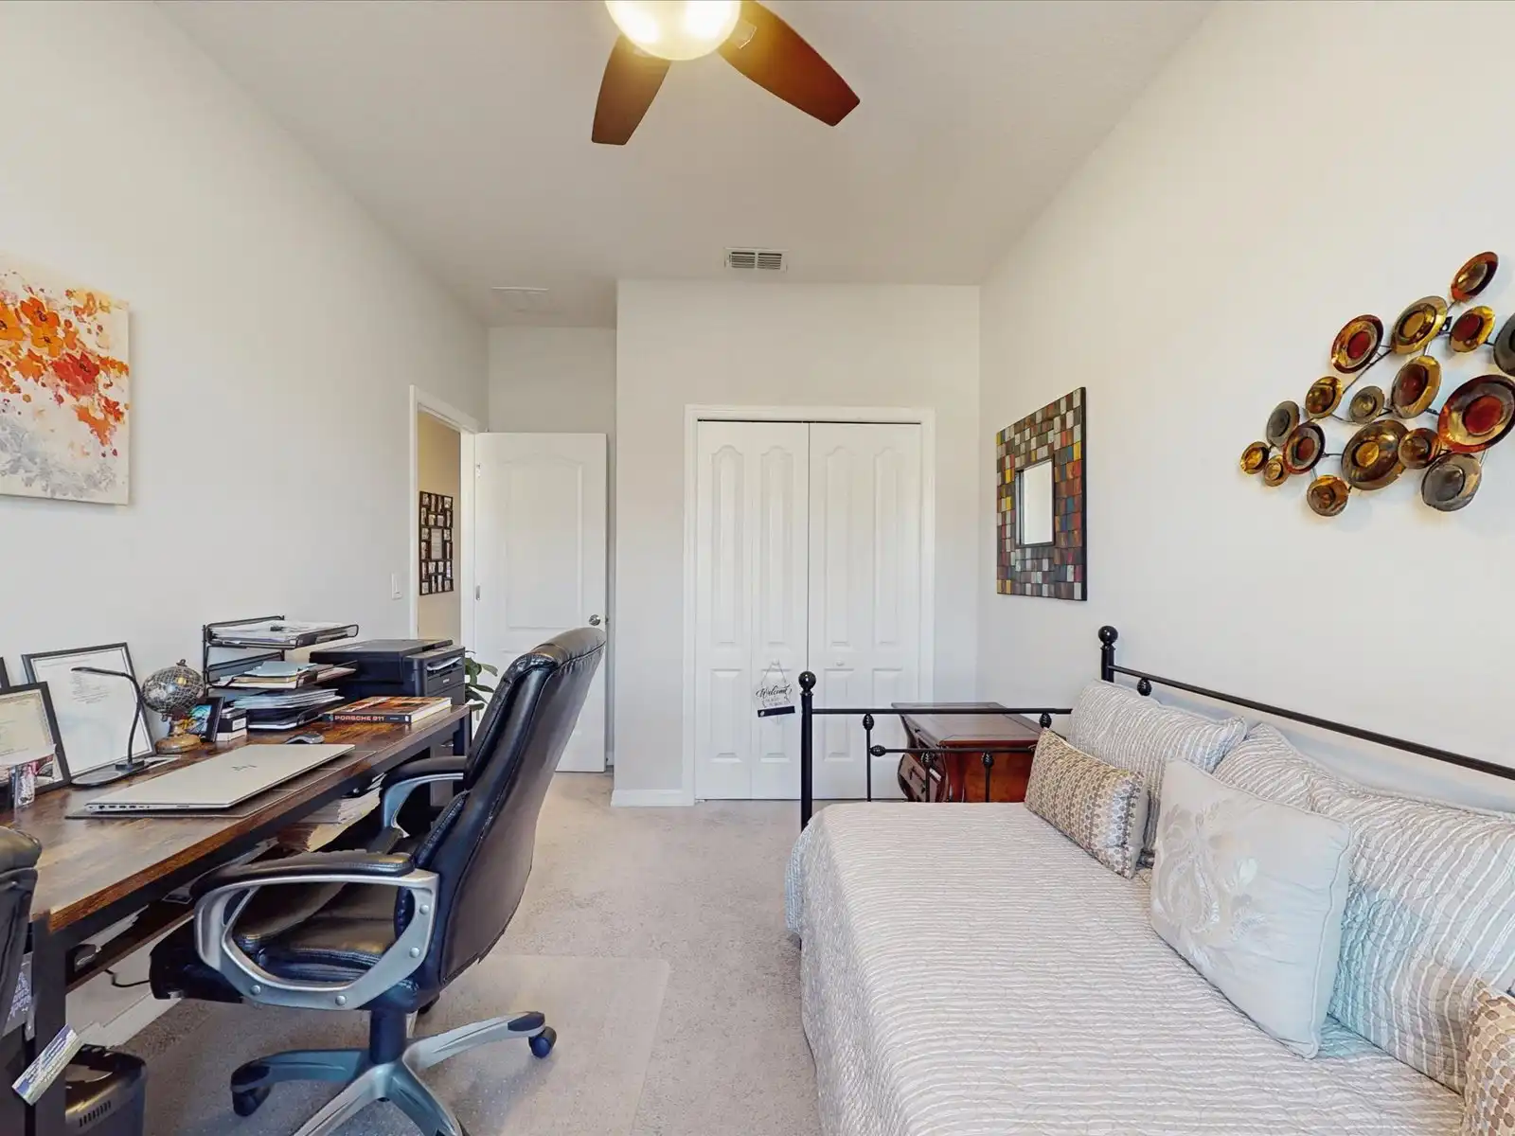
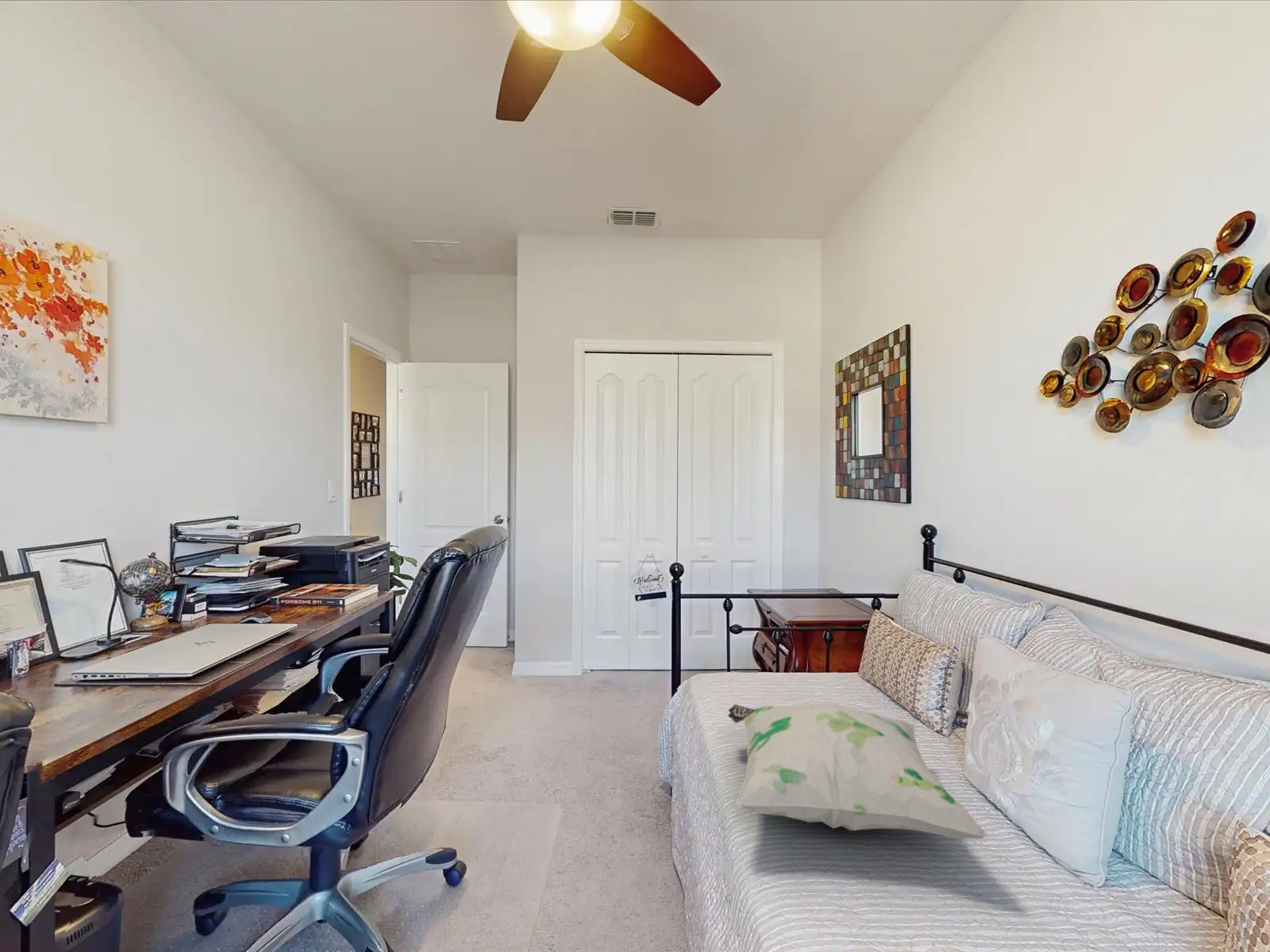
+ decorative pillow (829, 757)
